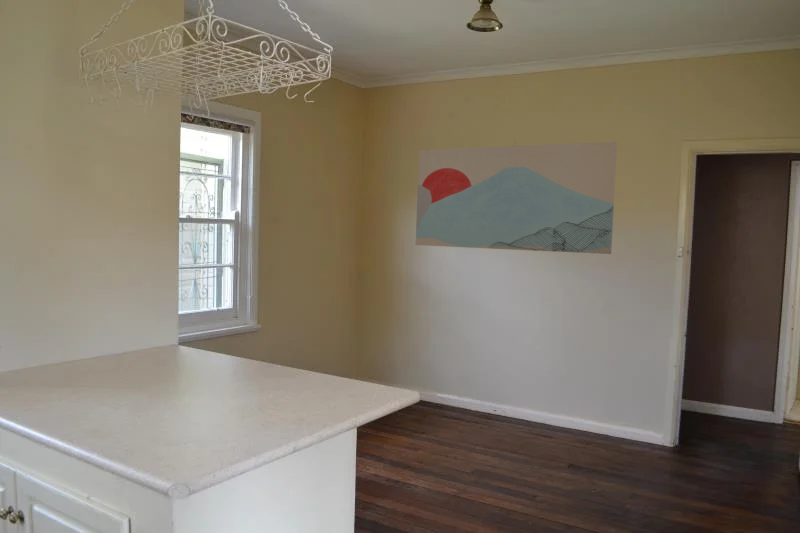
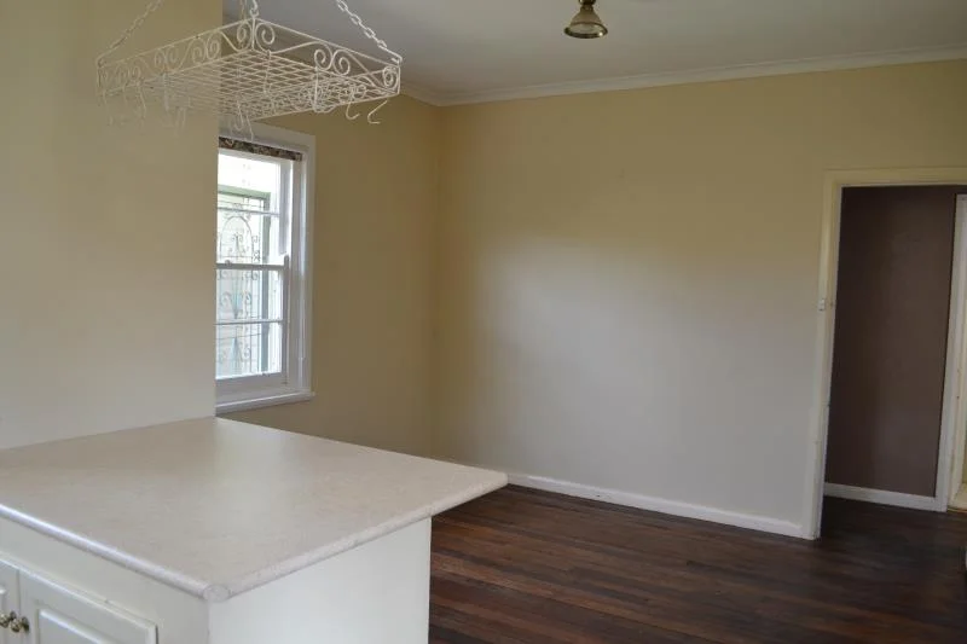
- wall art (508, 198)
